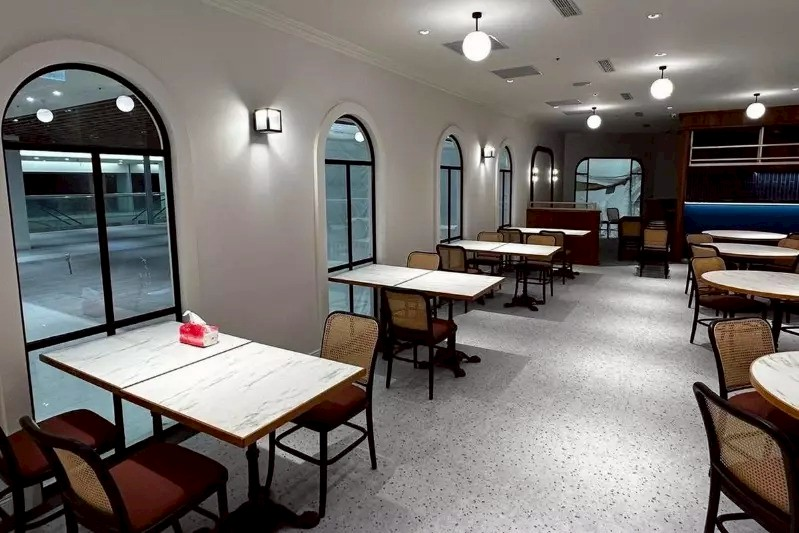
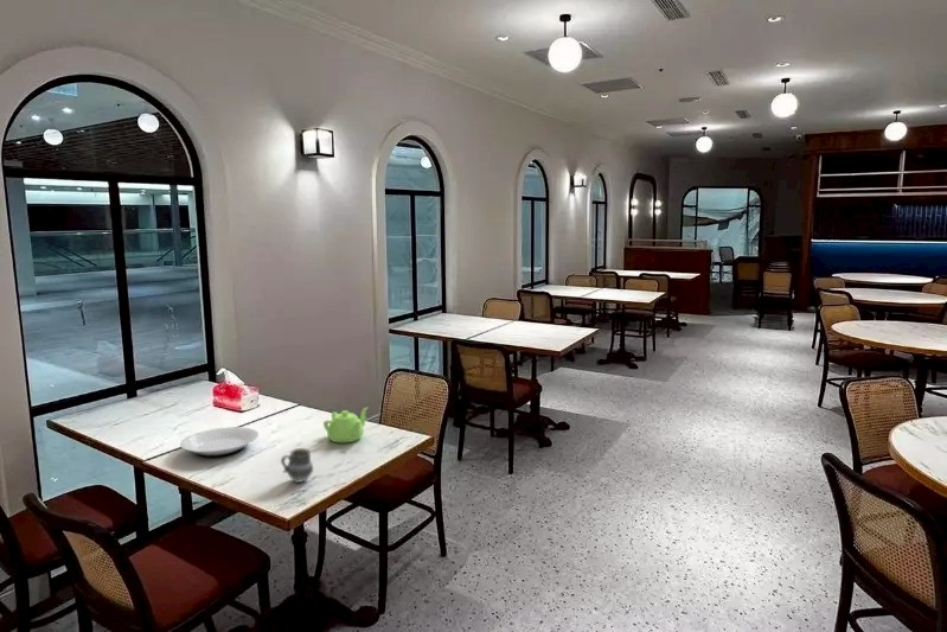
+ teapot (347, 423)
+ cup (296, 465)
+ plate (220, 443)
